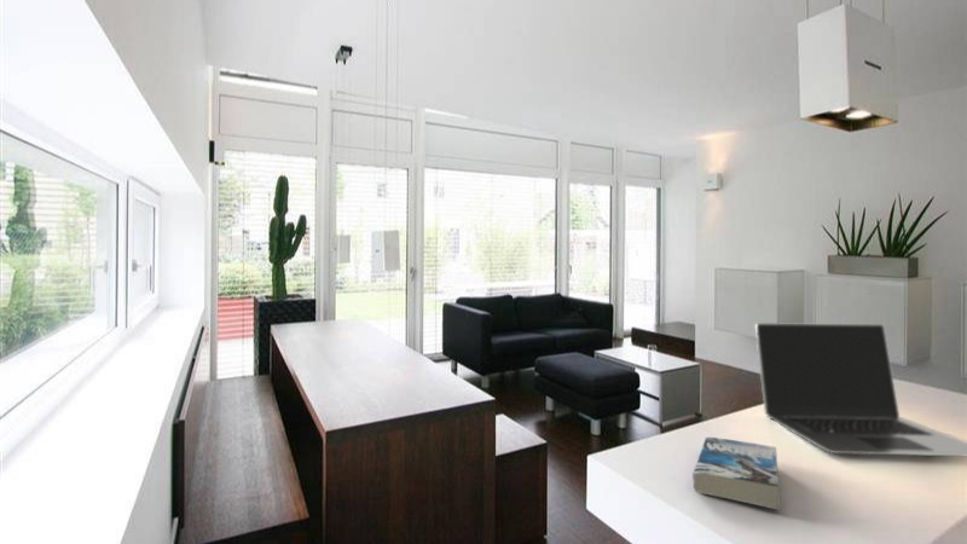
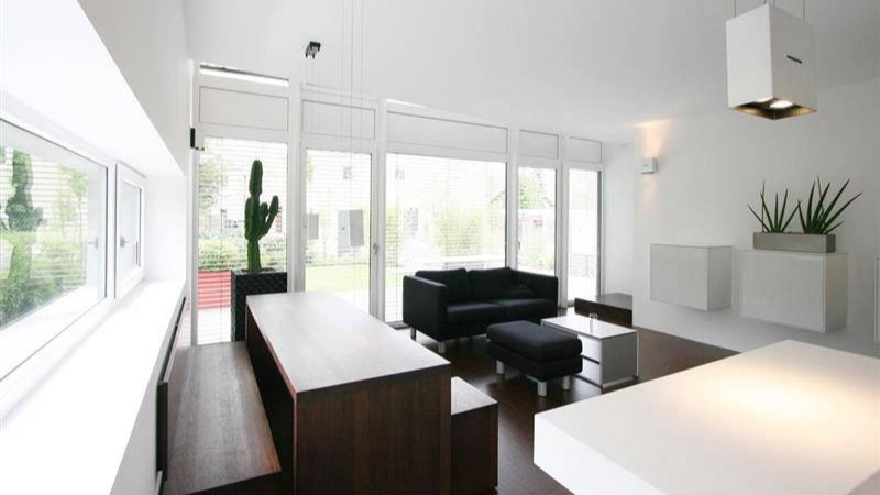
- book (737, 467)
- laptop (859, 381)
